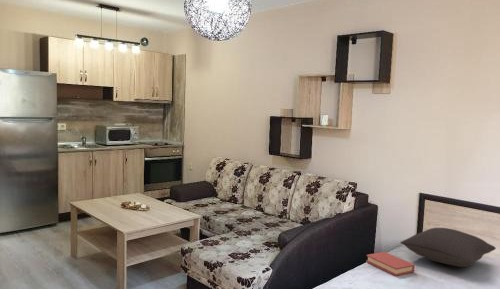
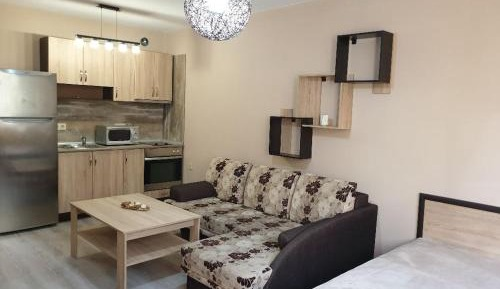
- book (389, 263)
- pillow (447, 246)
